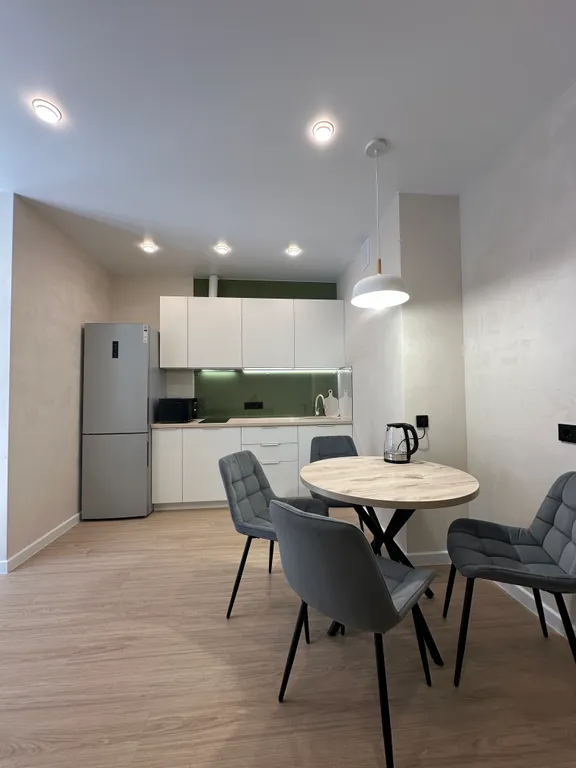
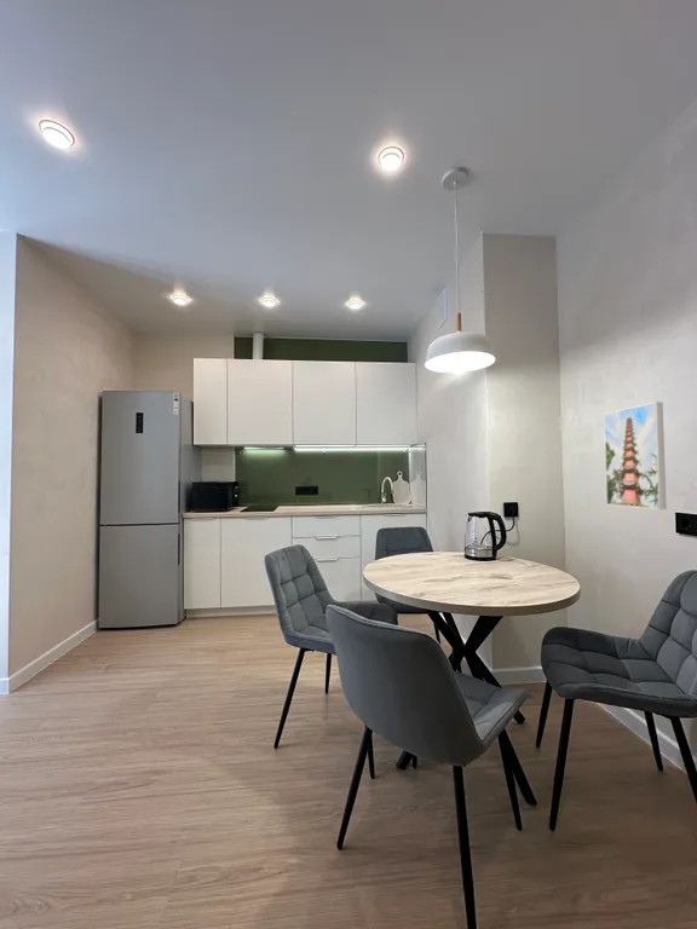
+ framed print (632, 457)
